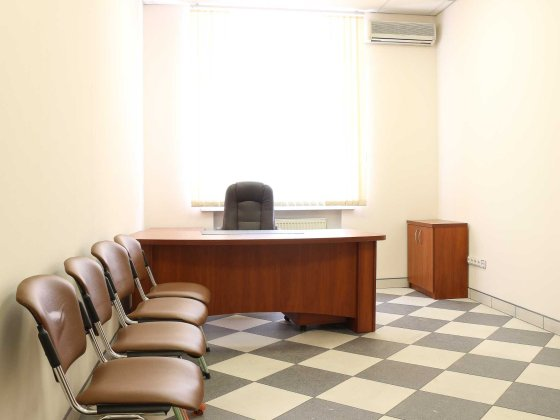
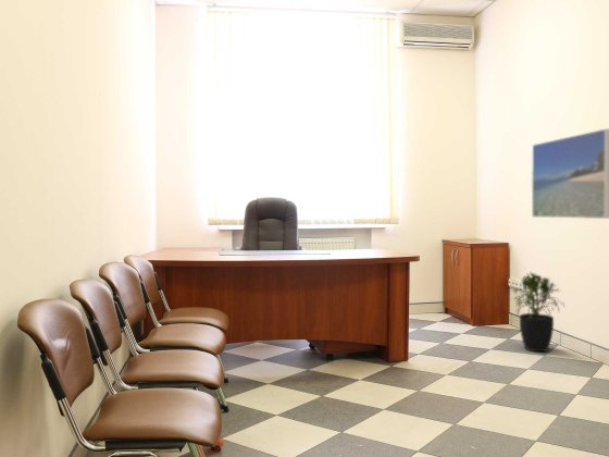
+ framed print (567, 177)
+ potted plant (536, 309)
